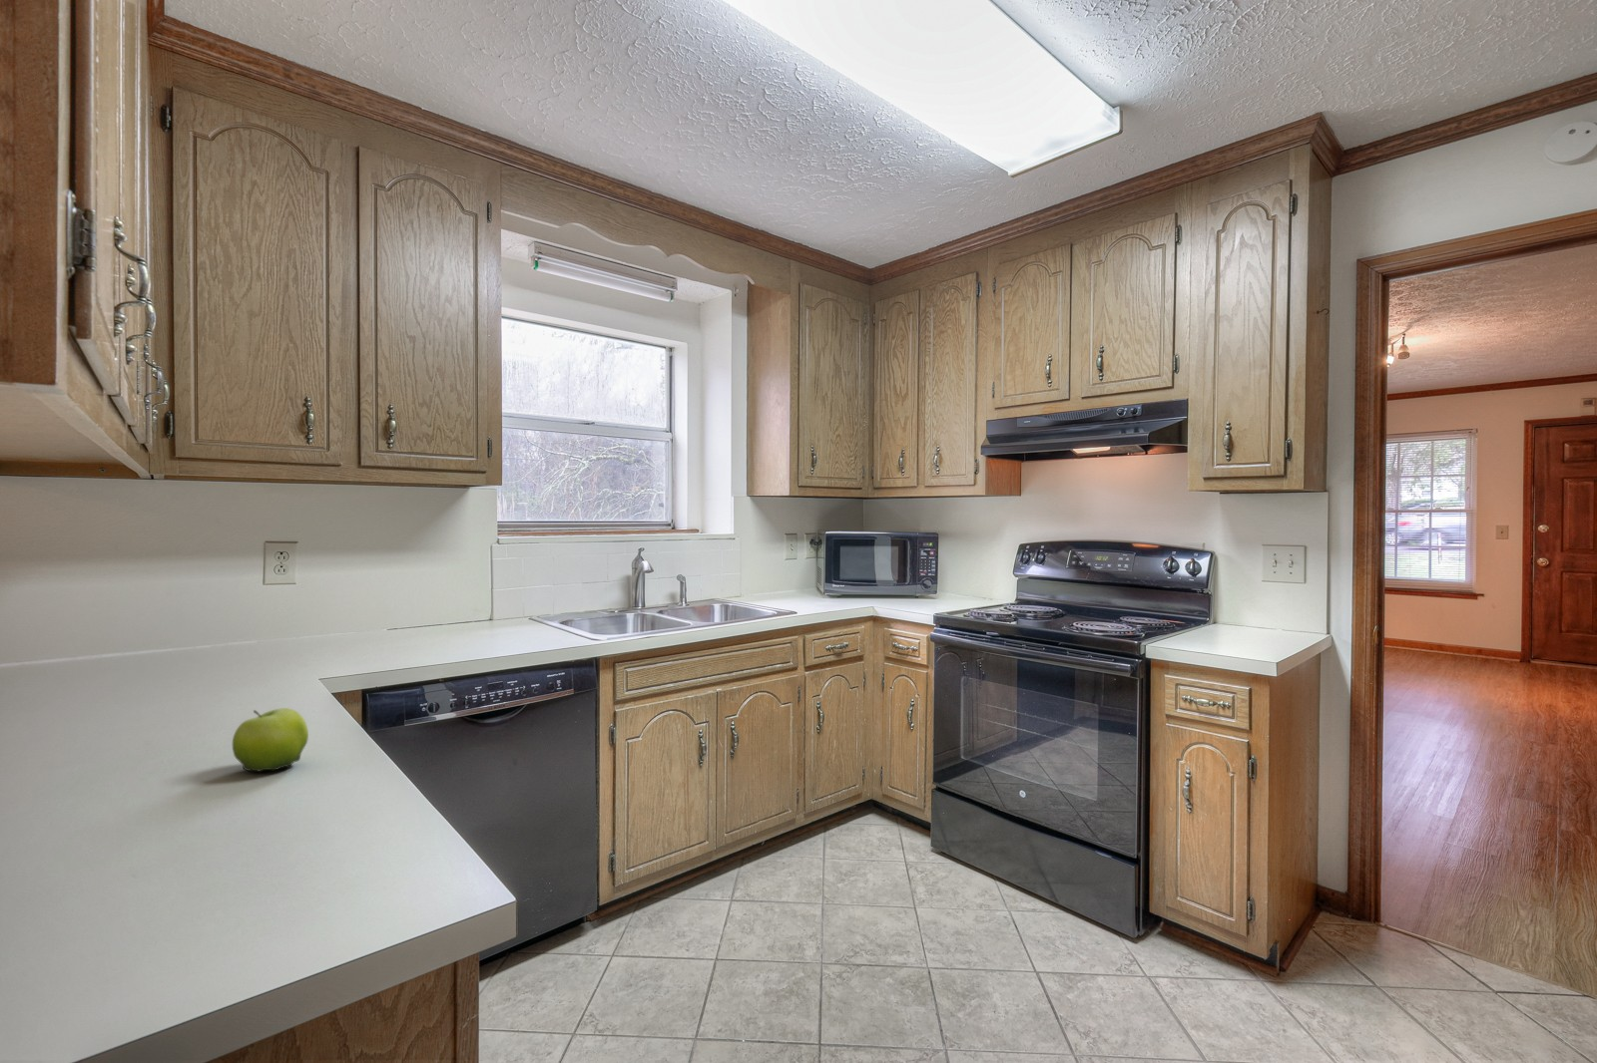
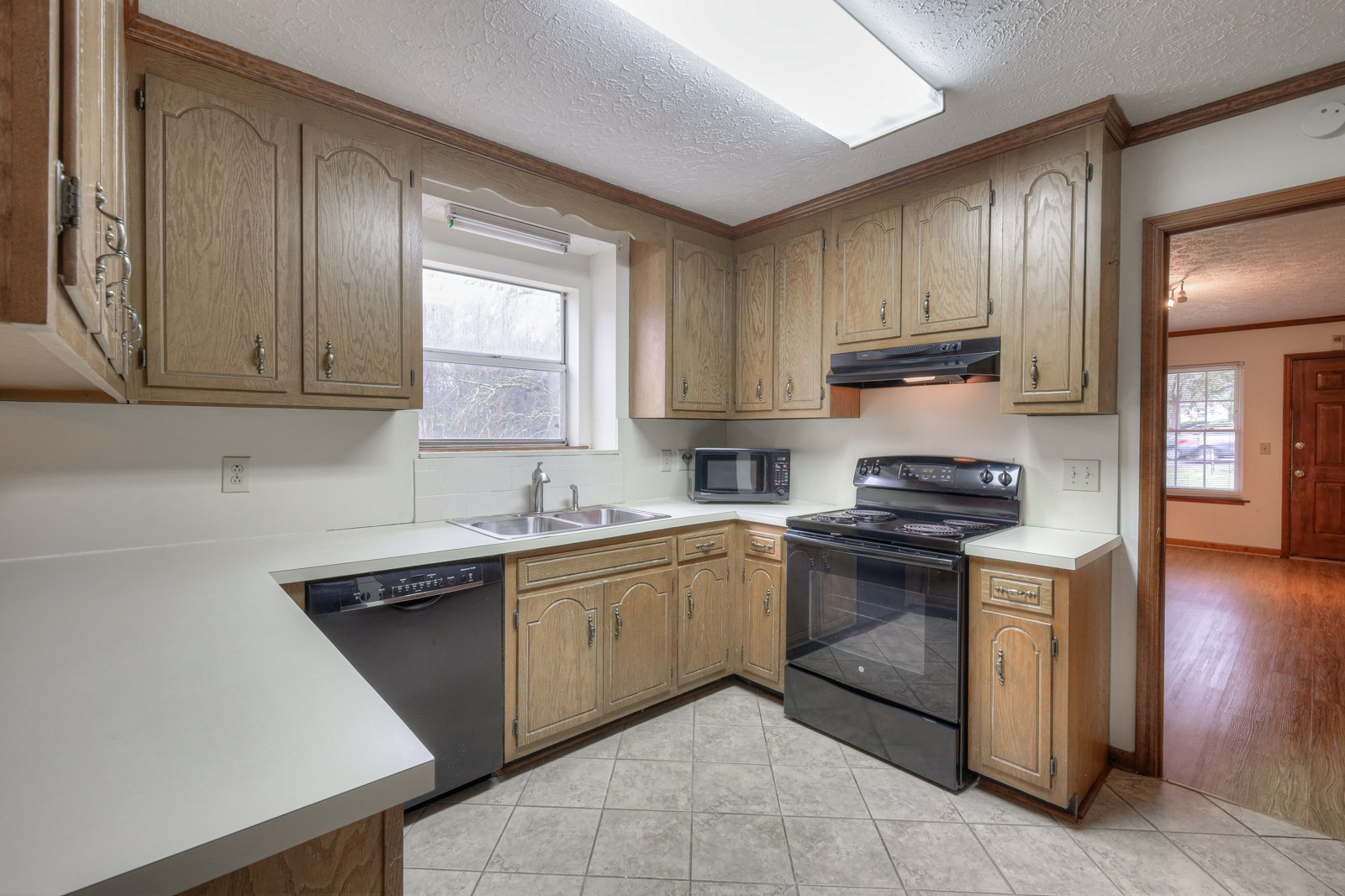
- fruit (271, 738)
